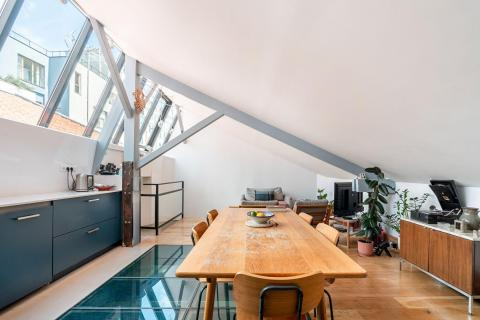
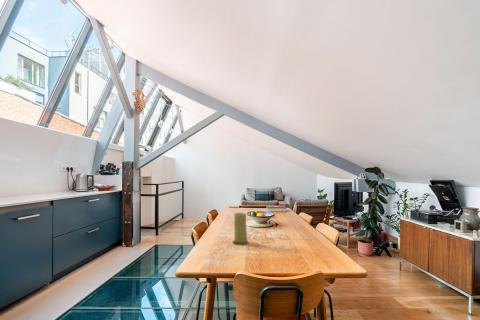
+ candle (240, 227)
